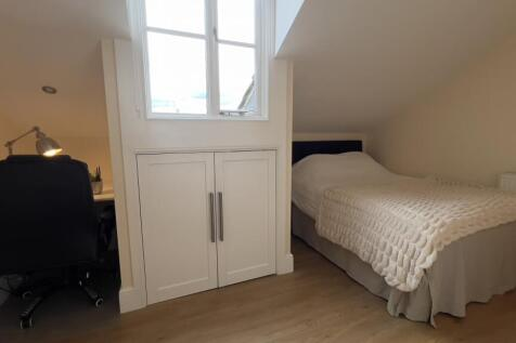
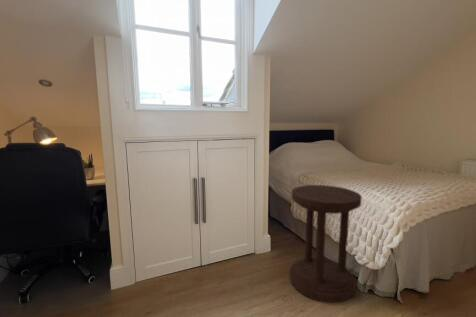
+ side table (323, 237)
